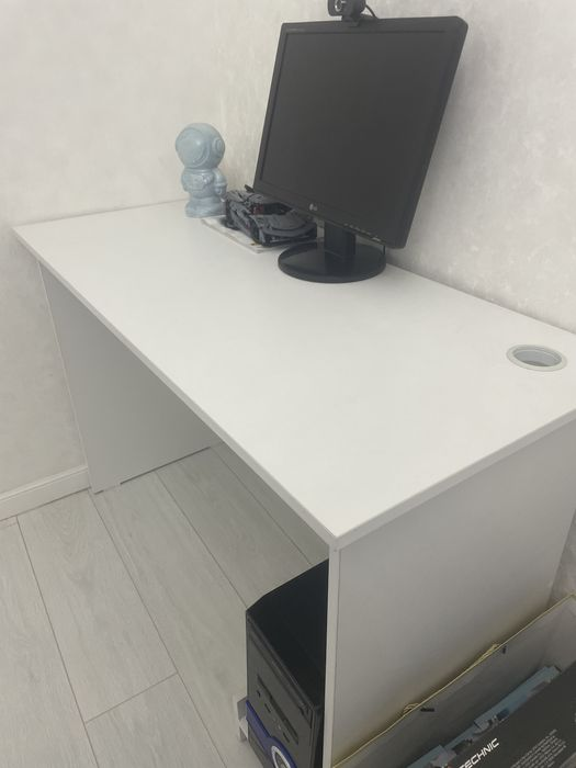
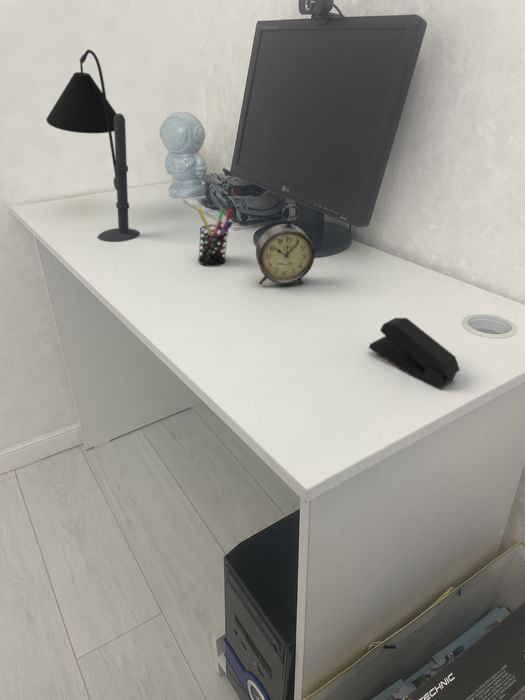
+ desk lamp (110, 145)
+ alarm clock (285, 245)
+ stapler (415, 350)
+ pen holder (216, 233)
